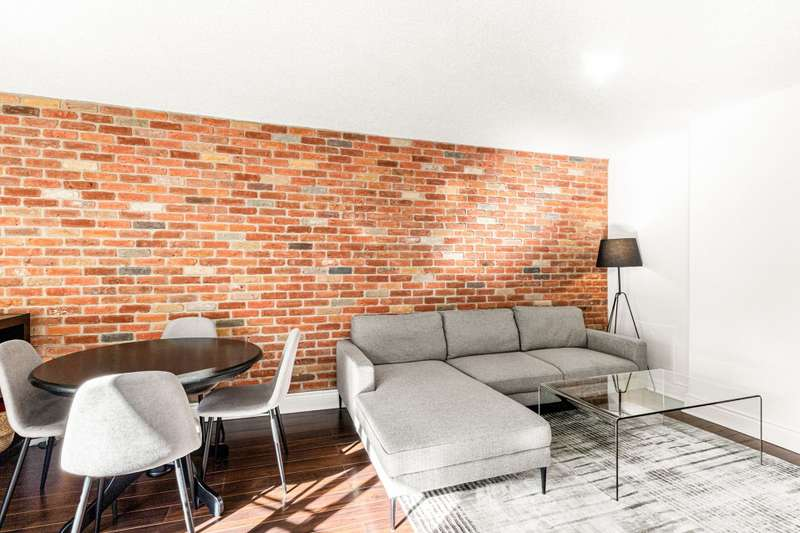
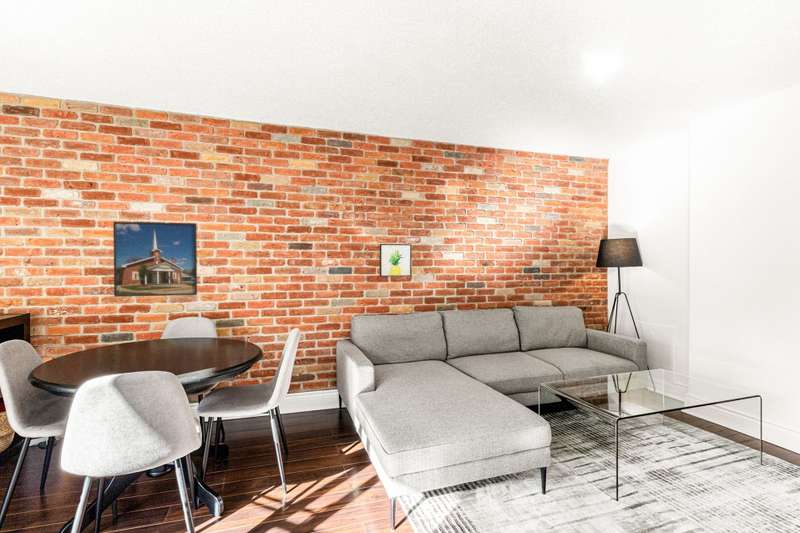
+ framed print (156, 259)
+ wall art (395, 260)
